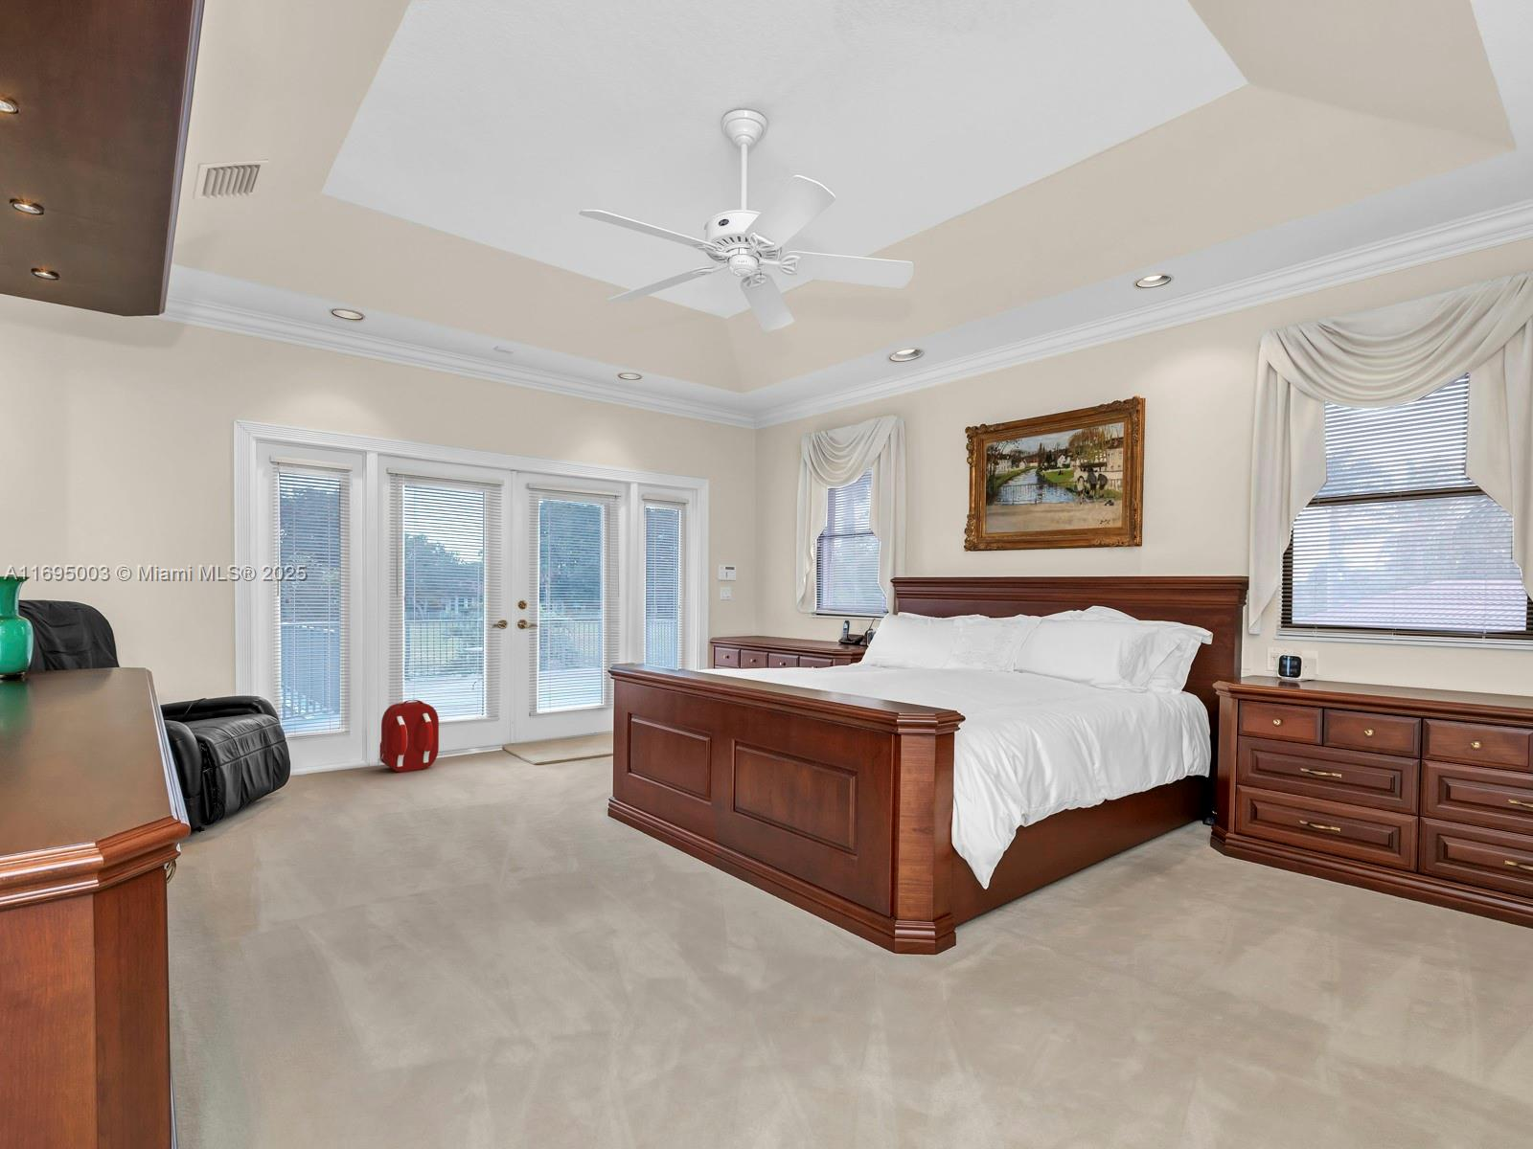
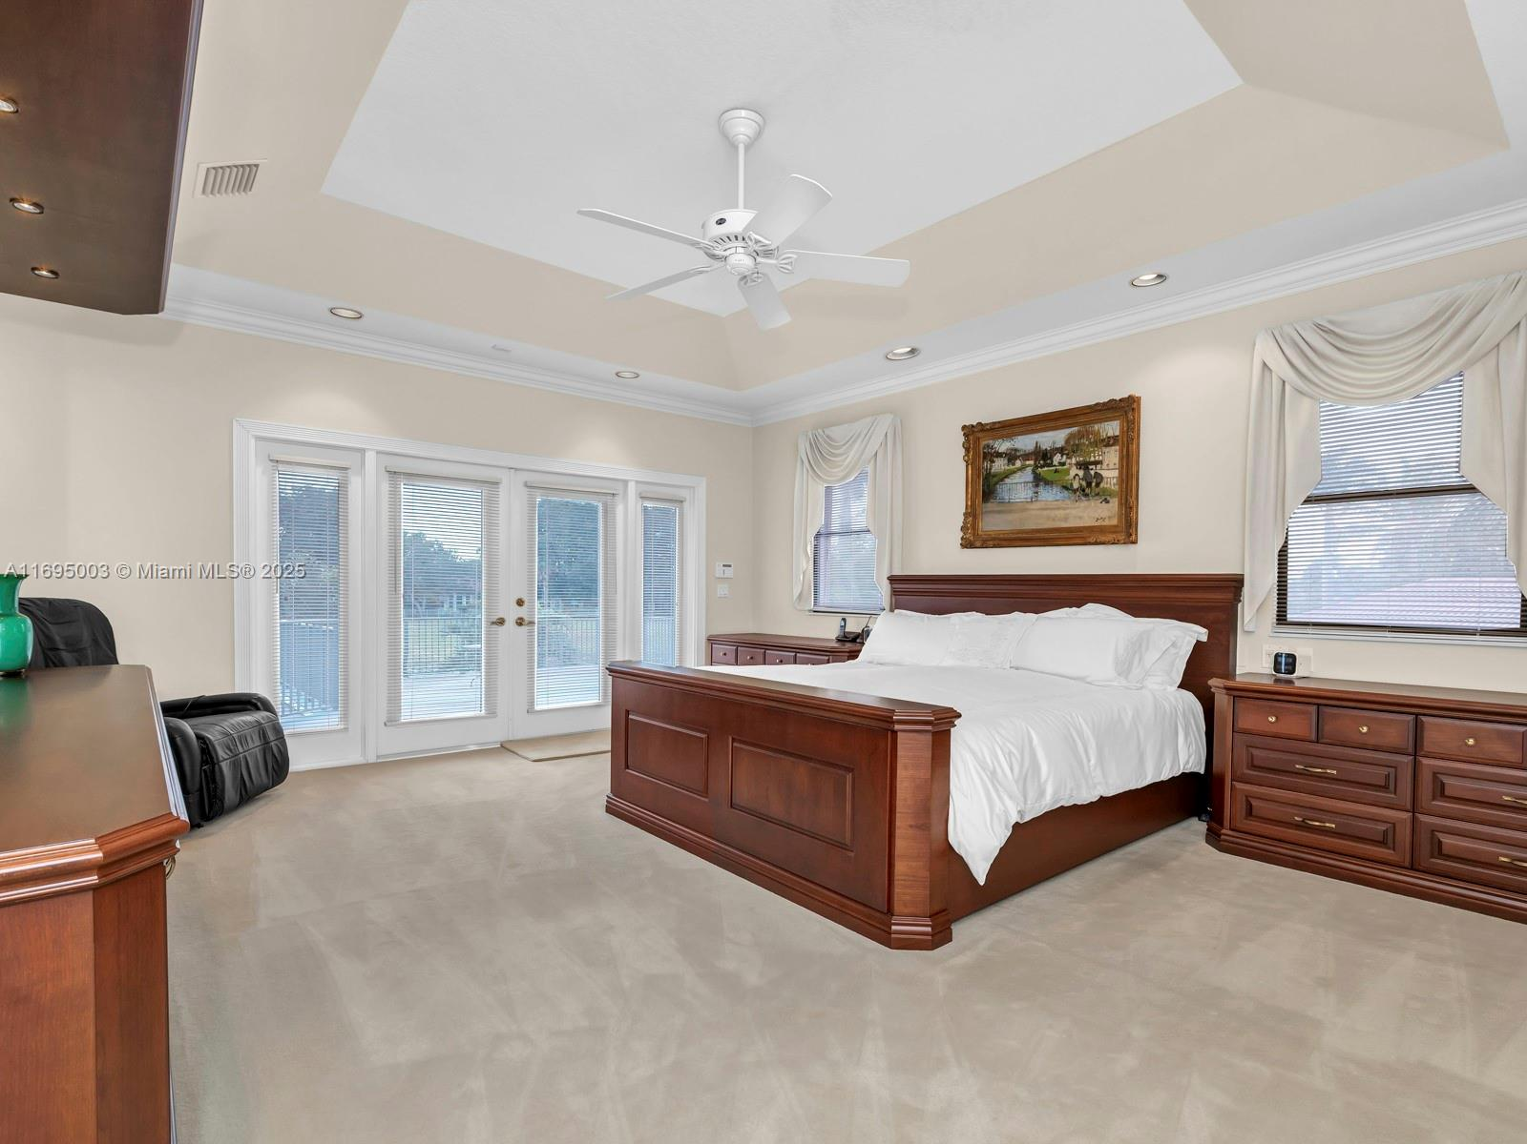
- backpack (409, 734)
